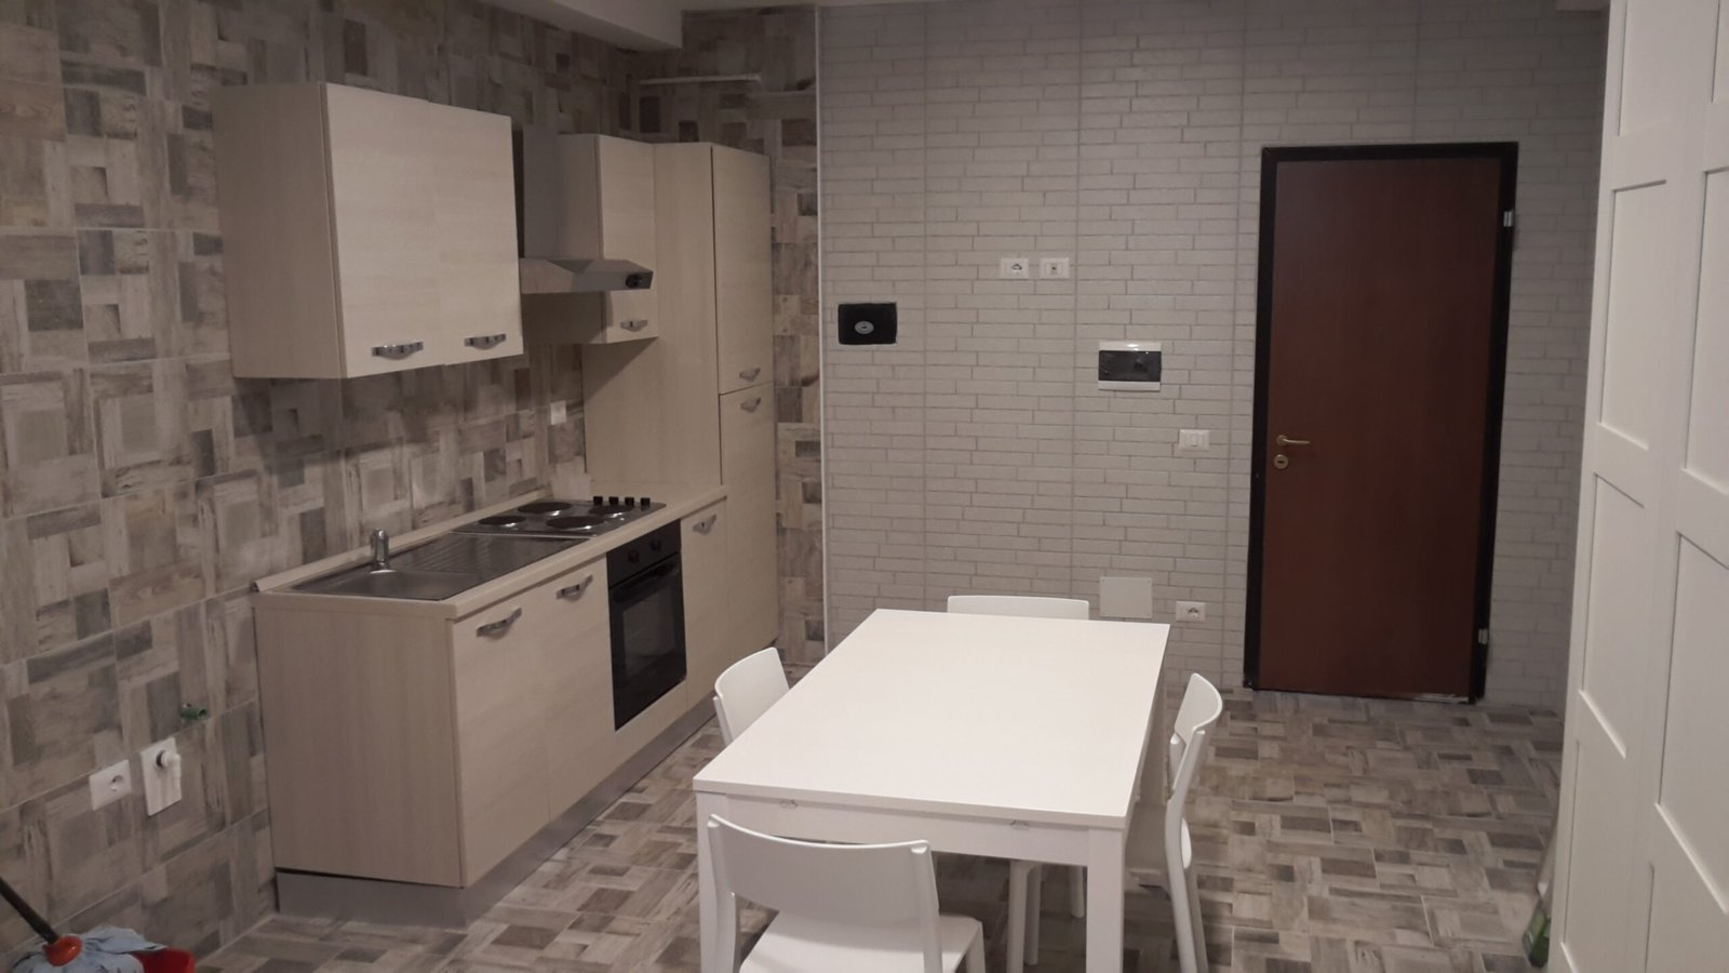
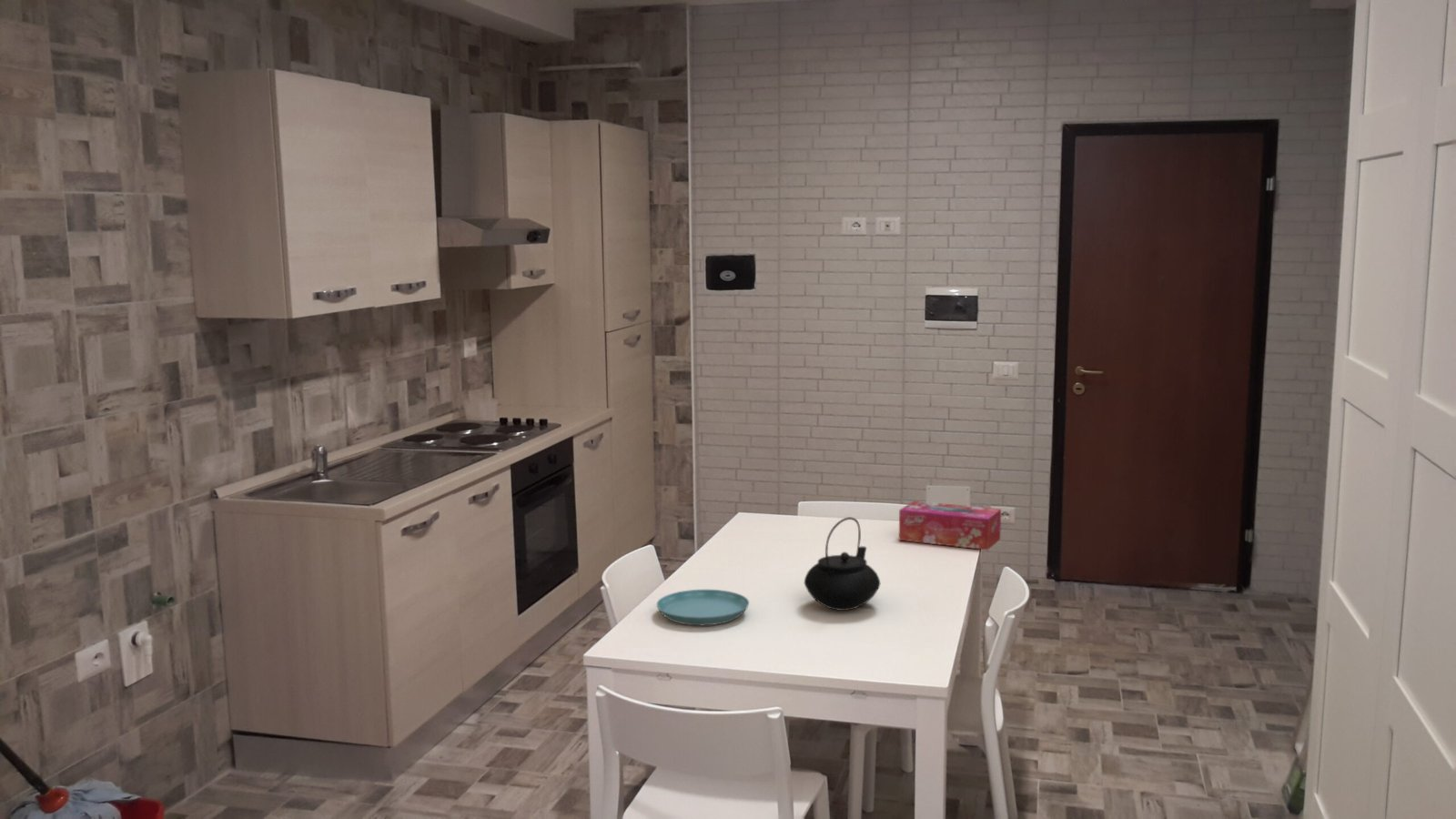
+ tissue box (949, 524)
+ teapot (844, 561)
+ saucer (703, 608)
